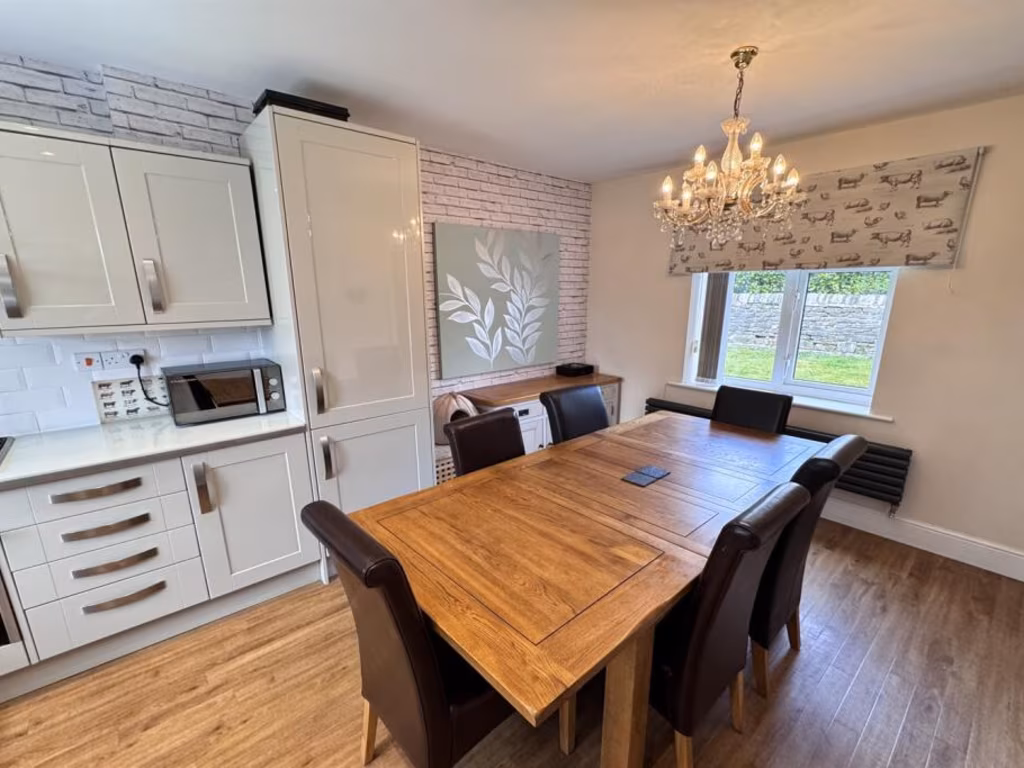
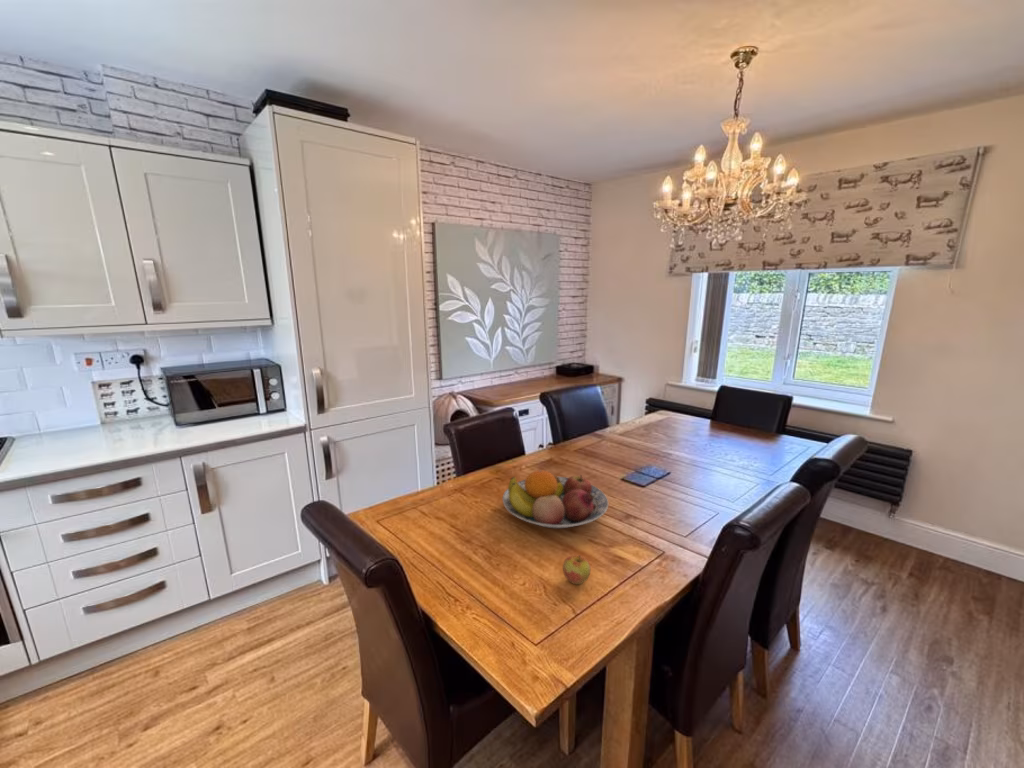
+ apple (576, 566)
+ fruit bowl (554, 494)
